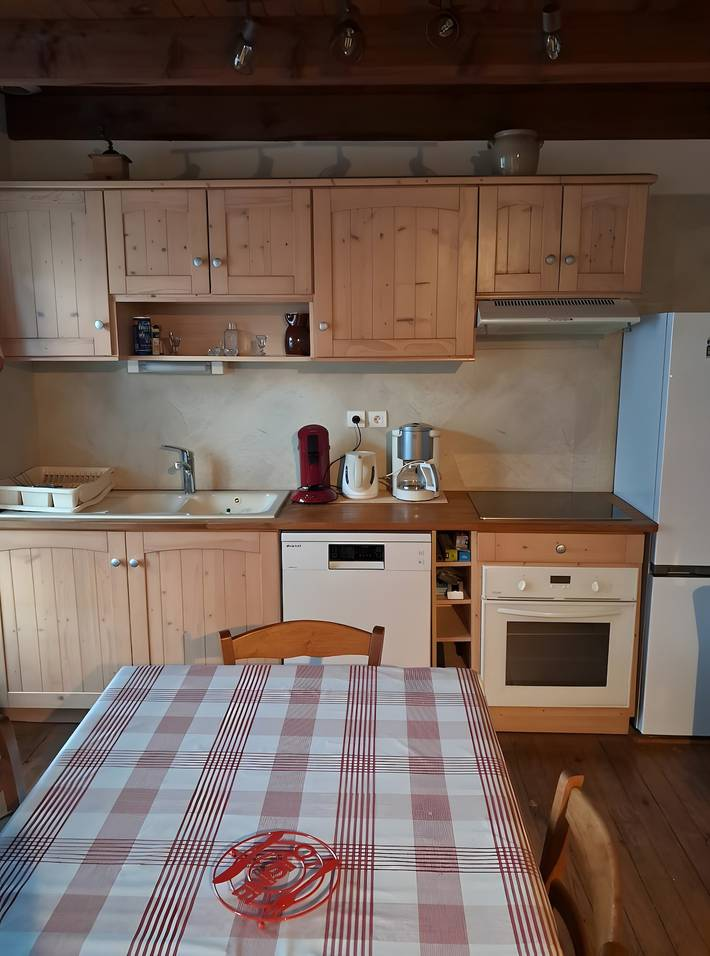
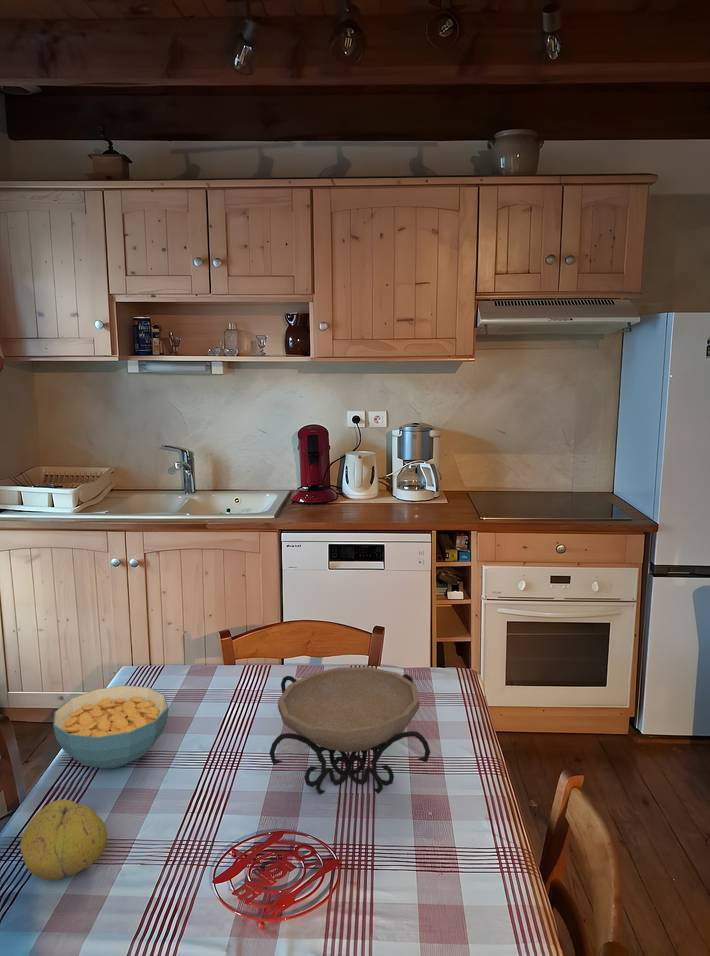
+ cereal bowl (113, 734)
+ decorative bowl (348, 737)
+ fruit (63, 840)
